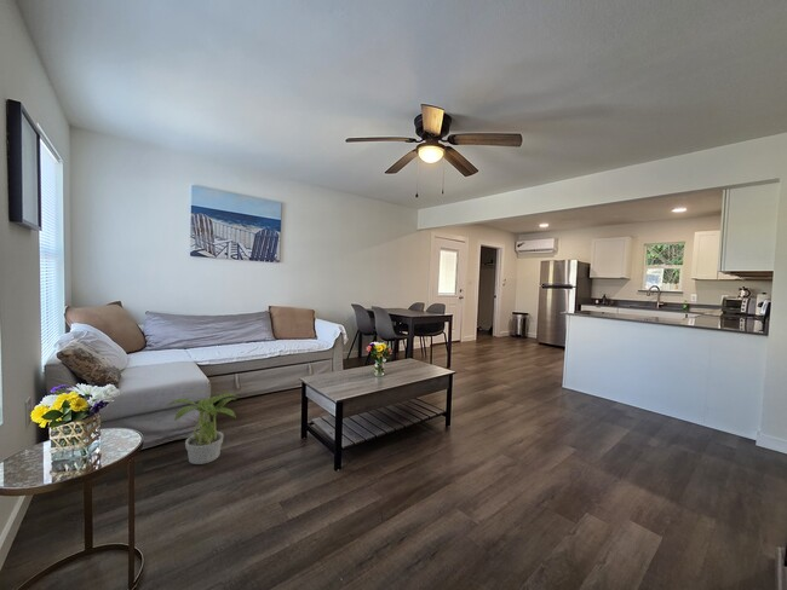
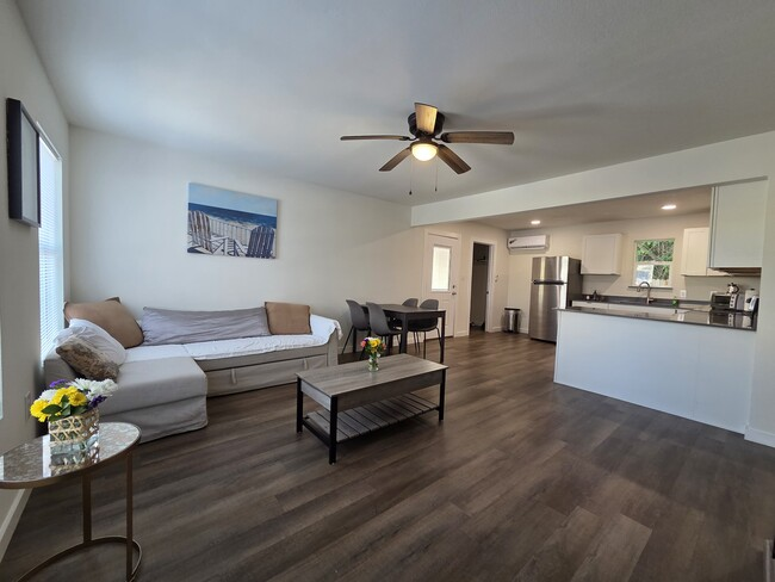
- potted plant (205, 427)
